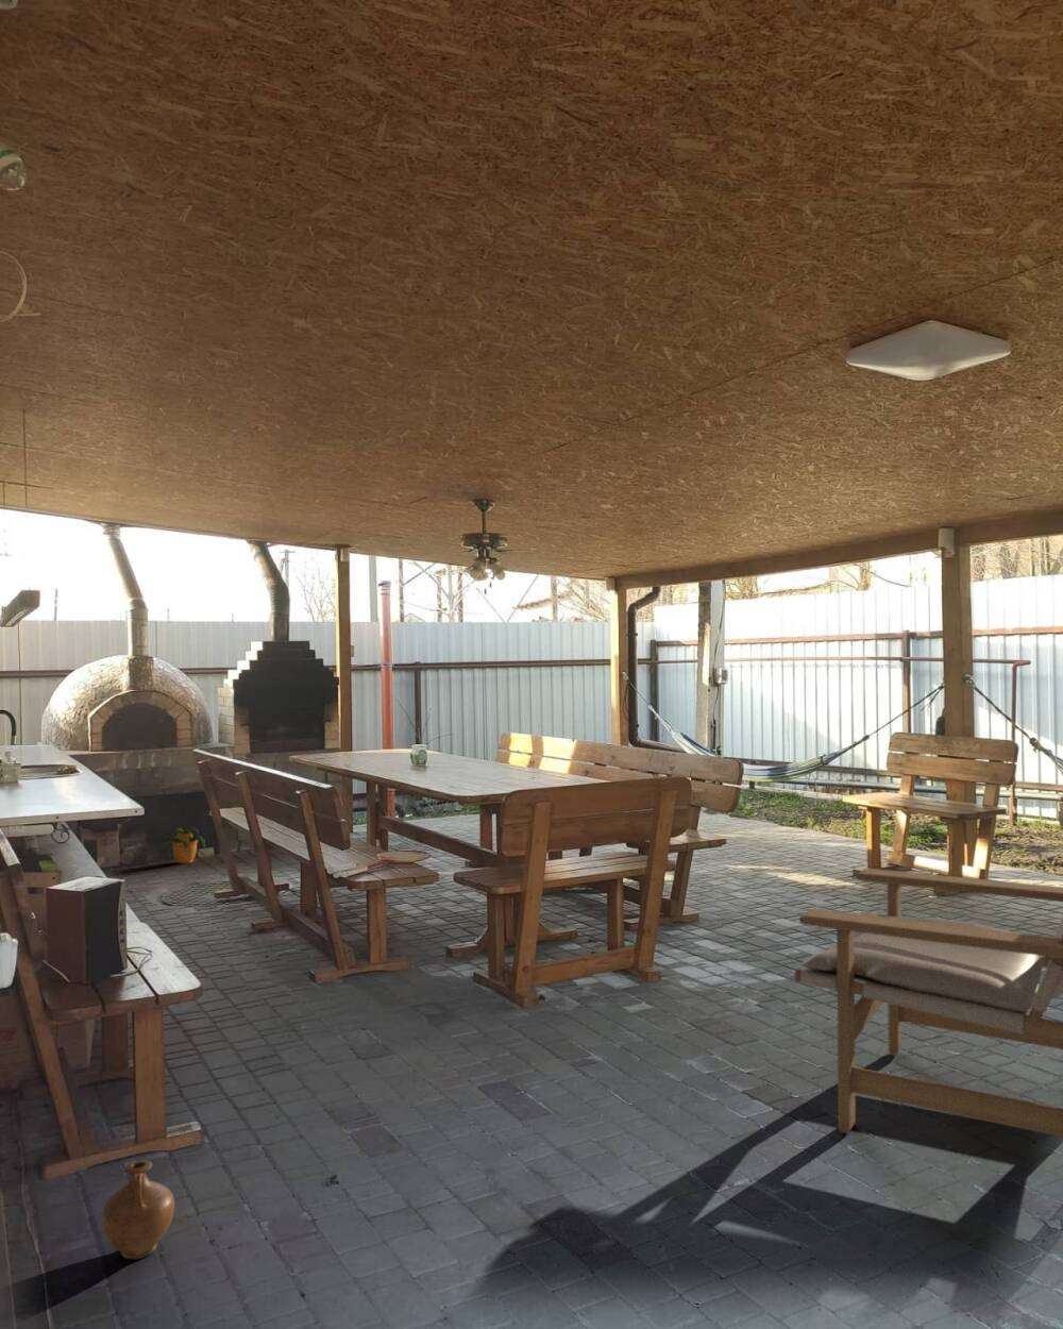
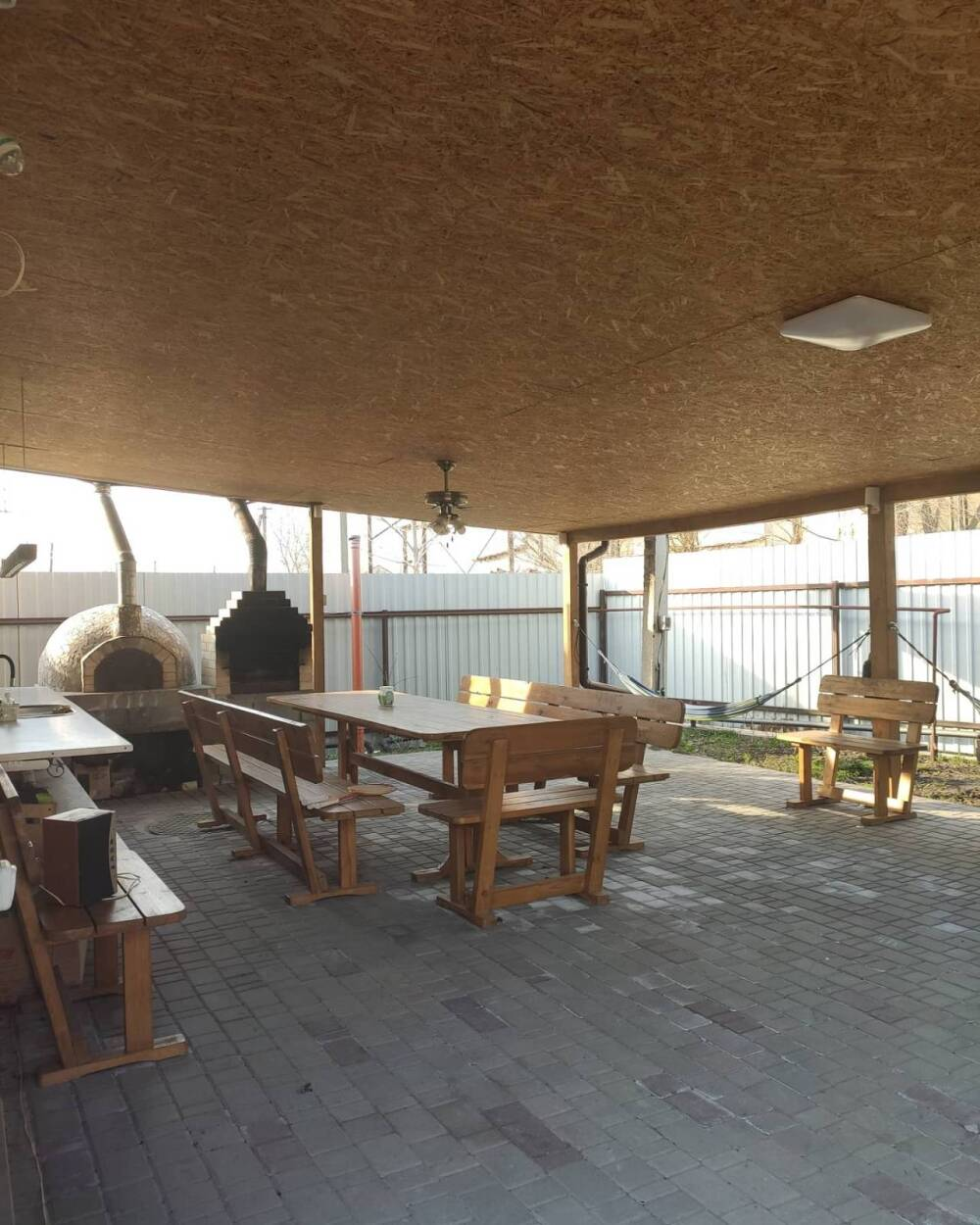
- lounge chair (964, 972)
- ceramic jug (138, 1206)
- potted plant (182, 843)
